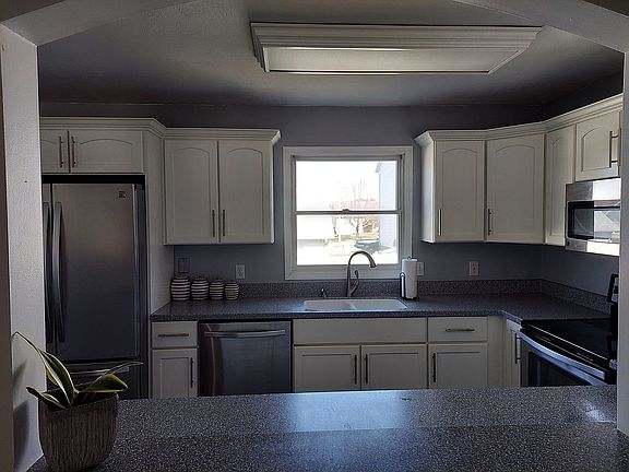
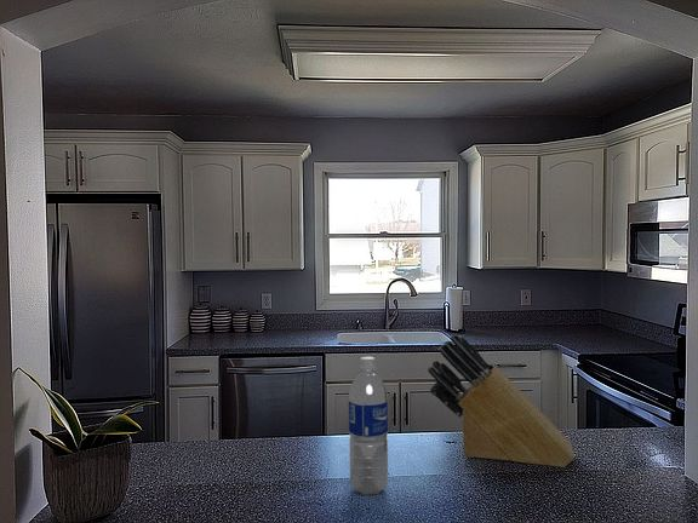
+ knife block (498, 393)
+ water bottle (367, 423)
